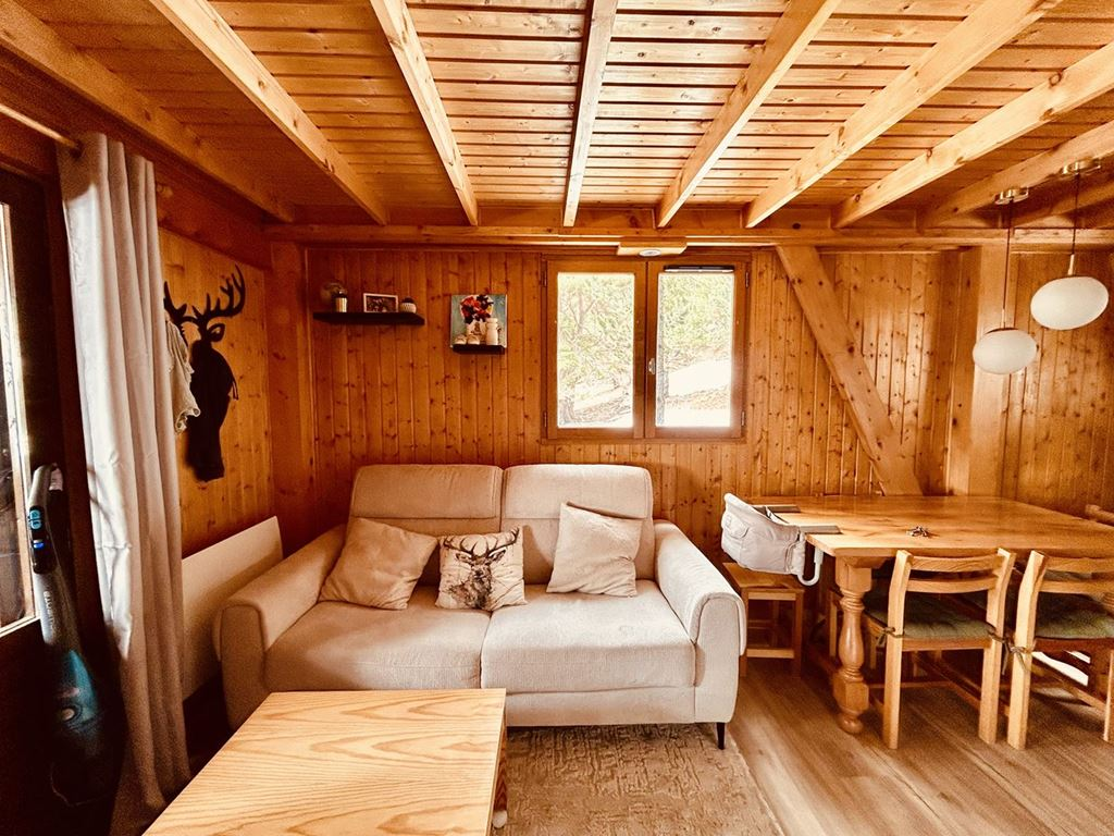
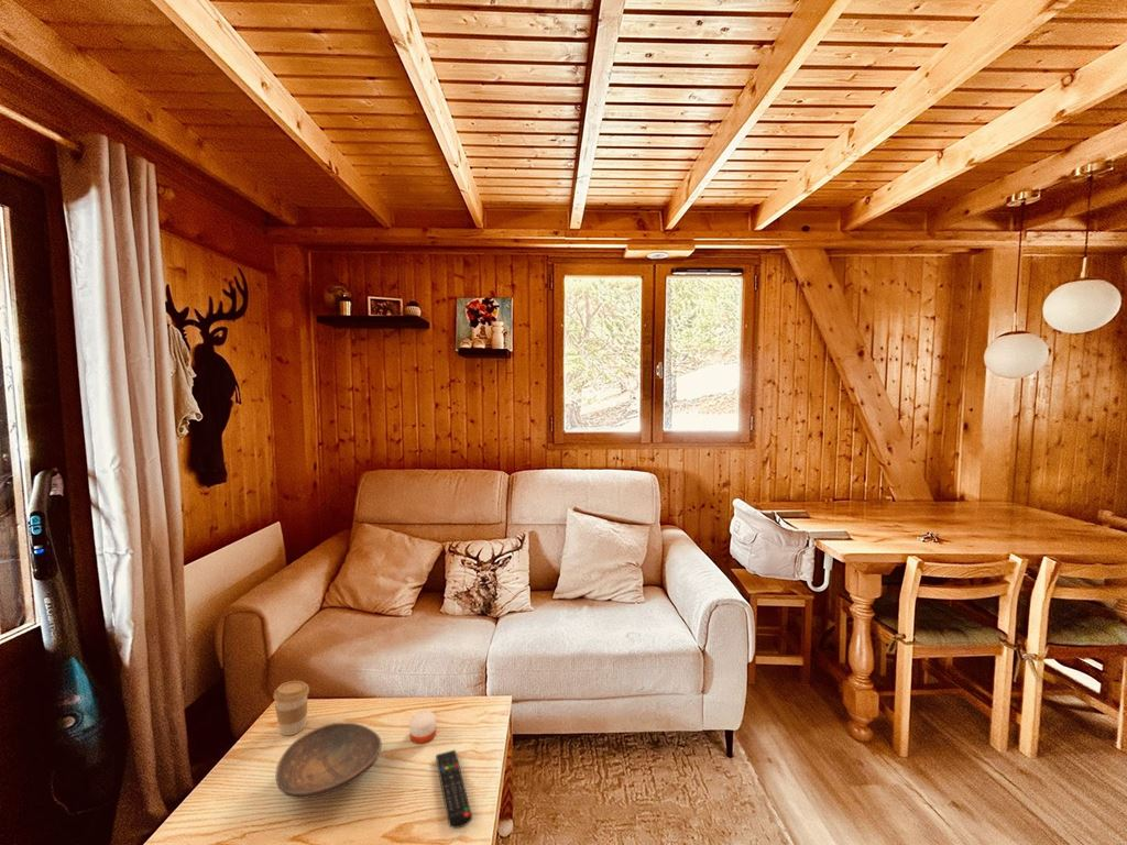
+ coffee cup (292, 706)
+ candle (423, 717)
+ decorative bowl (330, 764)
+ remote control (452, 786)
